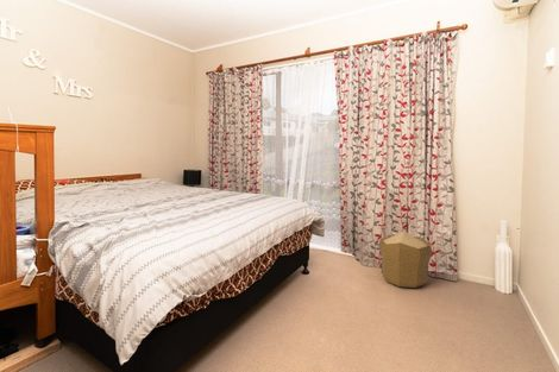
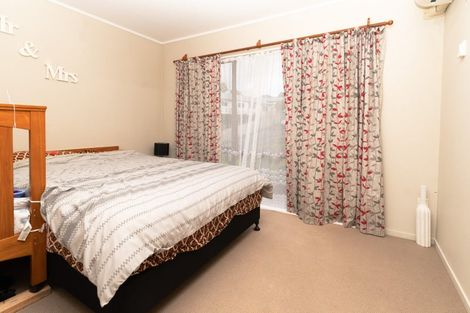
- pouf (403, 256)
